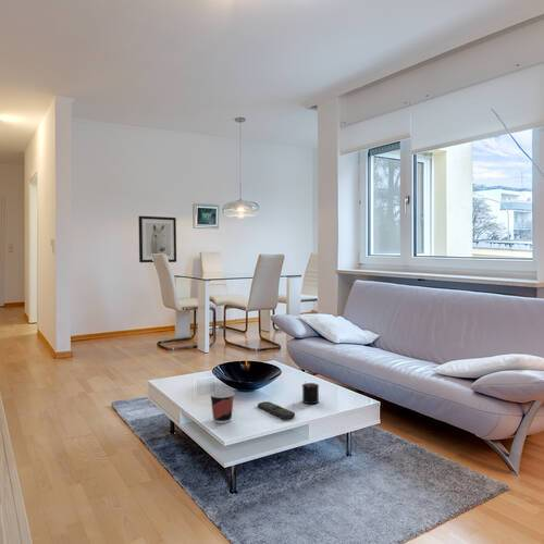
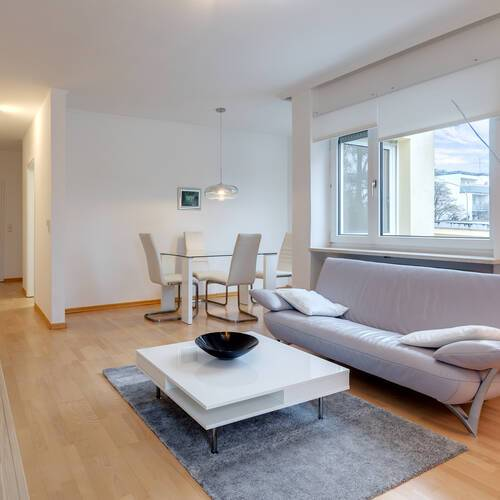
- candle (310, 390)
- cup (222, 406)
- remote control (275, 409)
- wall art (158, 239)
